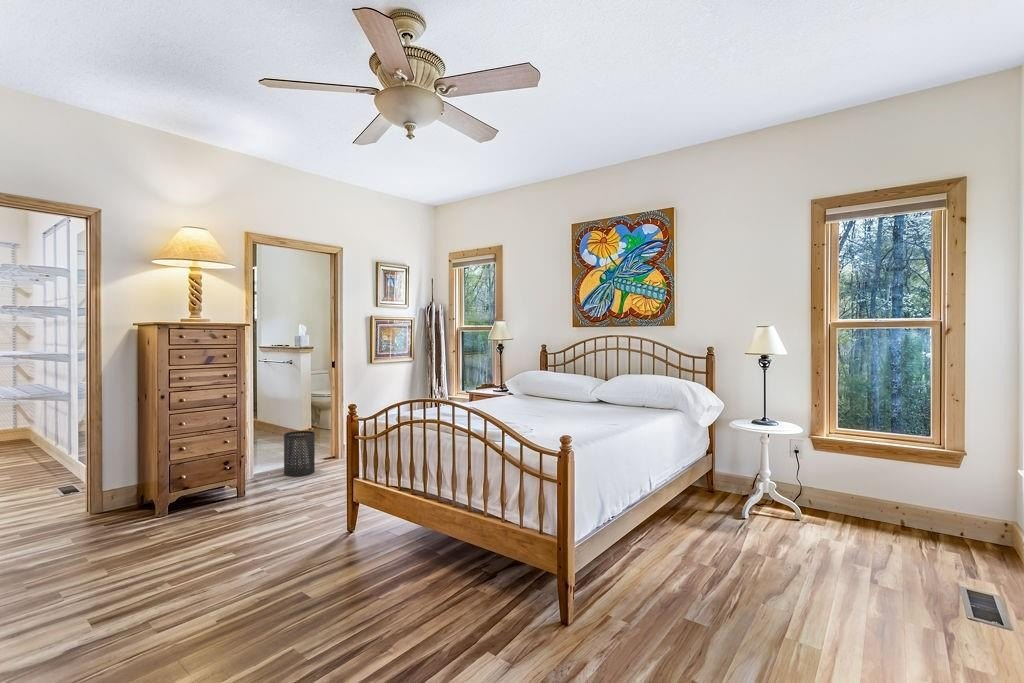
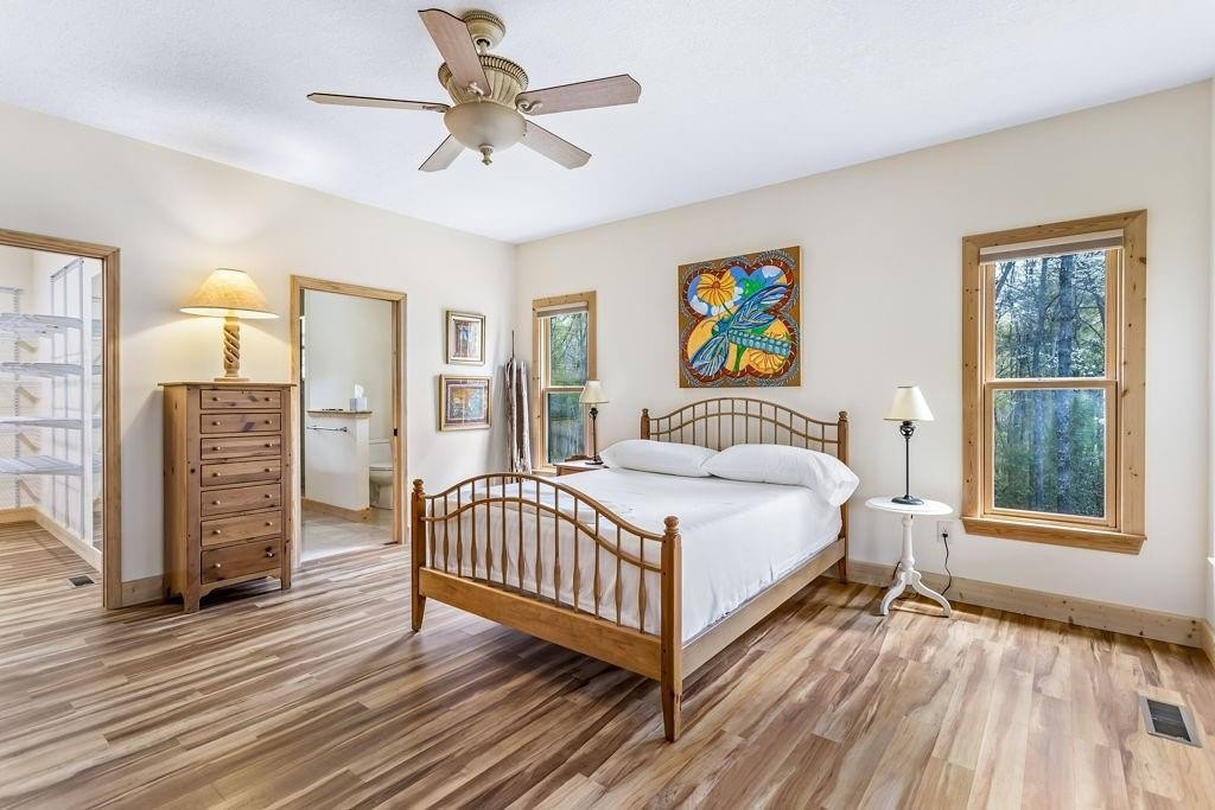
- trash can (299, 452)
